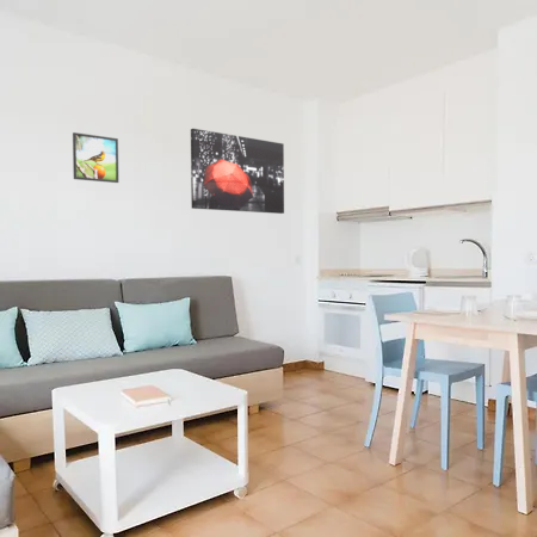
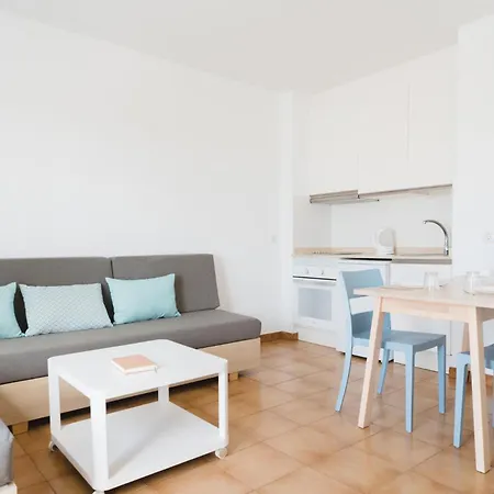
- wall art (240, 173)
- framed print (95, 158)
